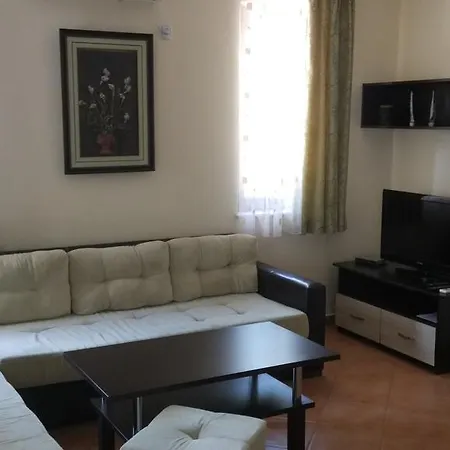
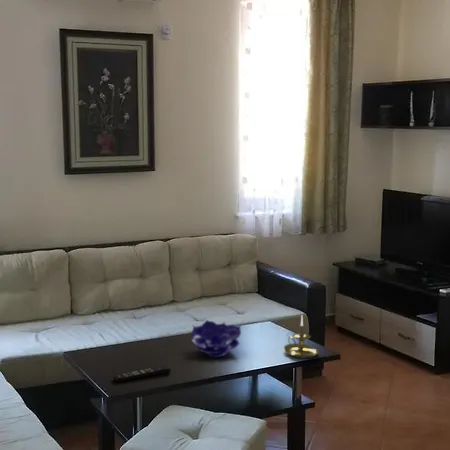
+ candle holder (299, 333)
+ remote control (142, 373)
+ decorative bowl (214, 337)
